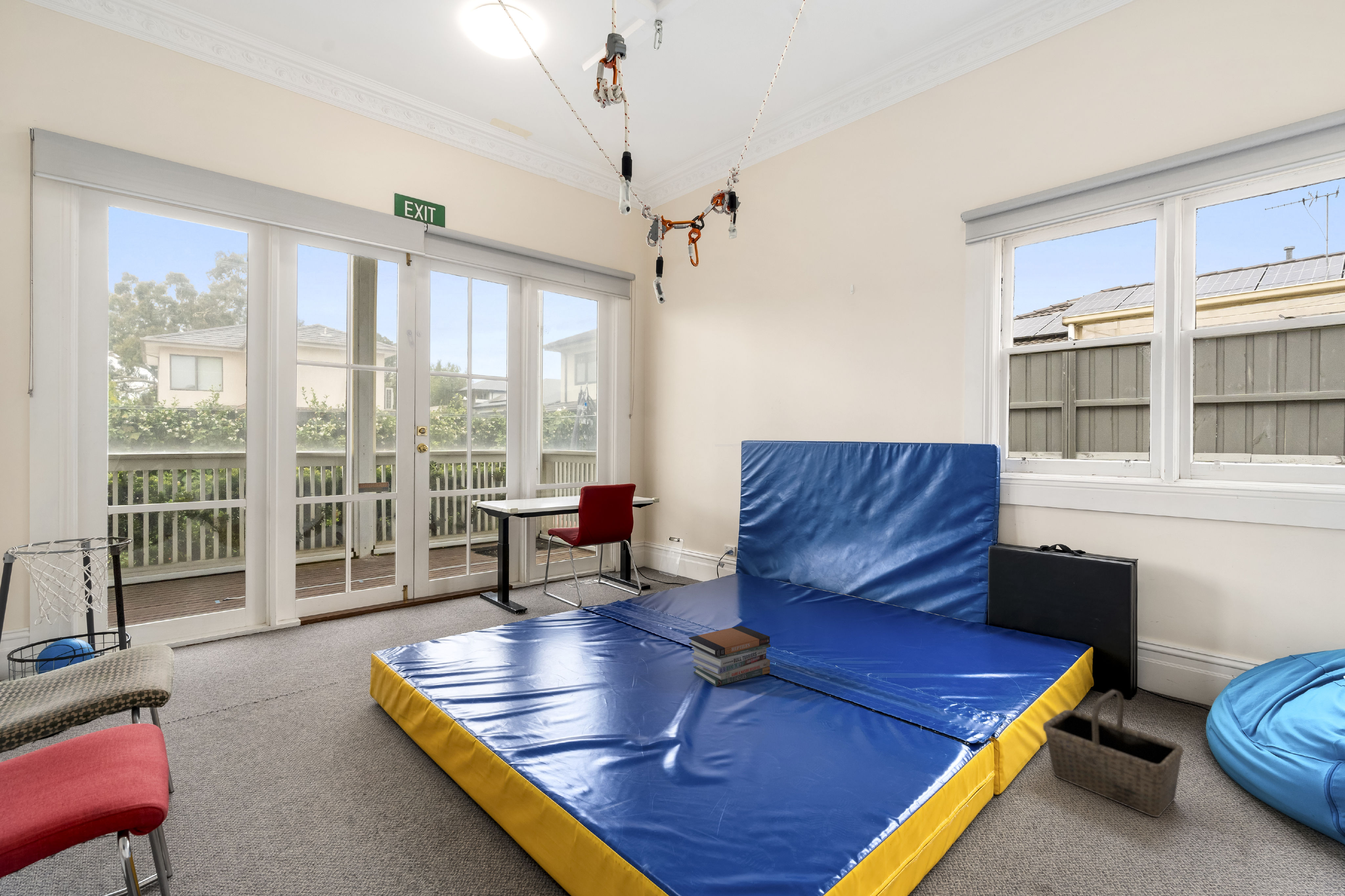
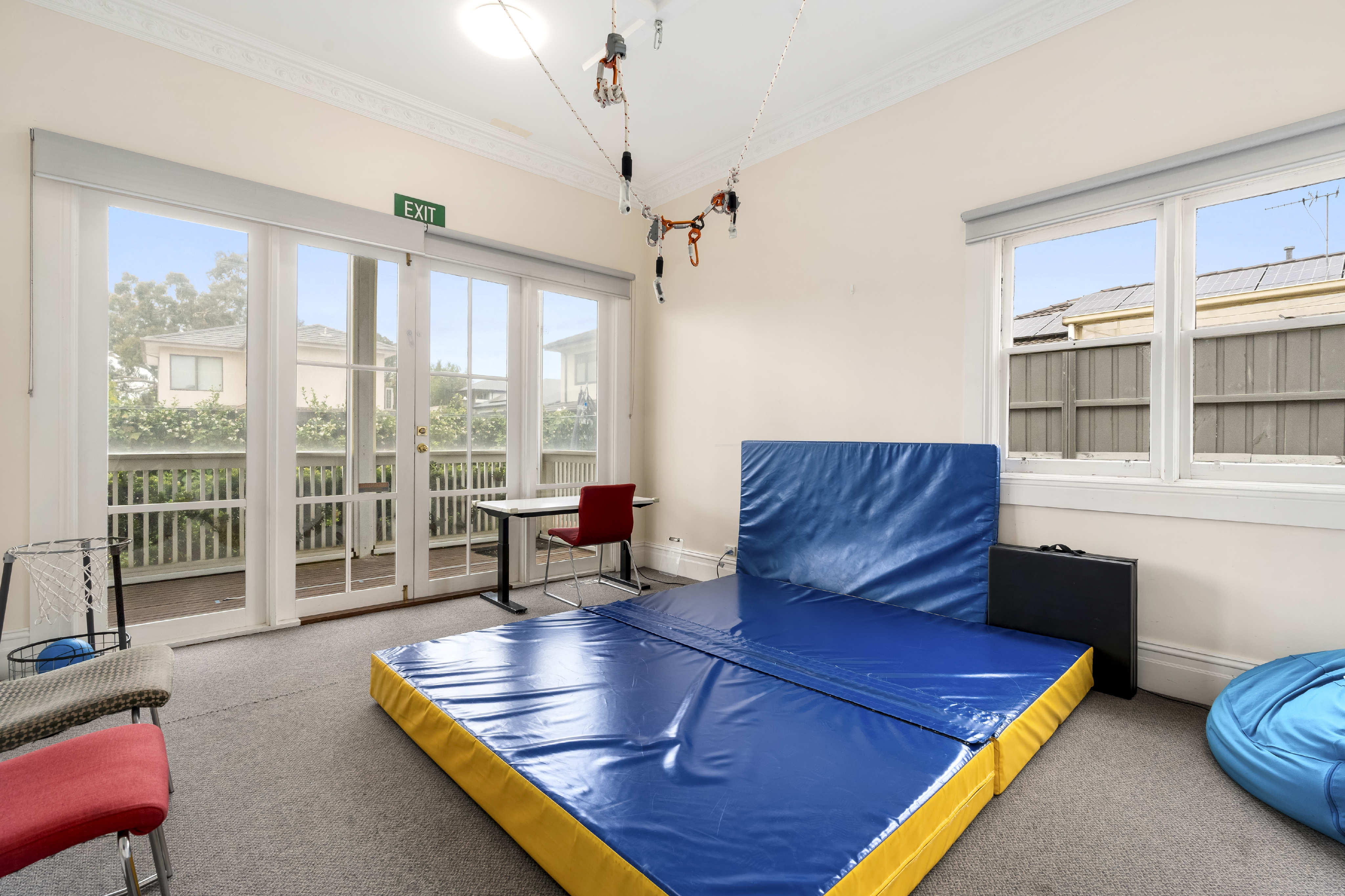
- basket (1110, 741)
- book stack (730, 655)
